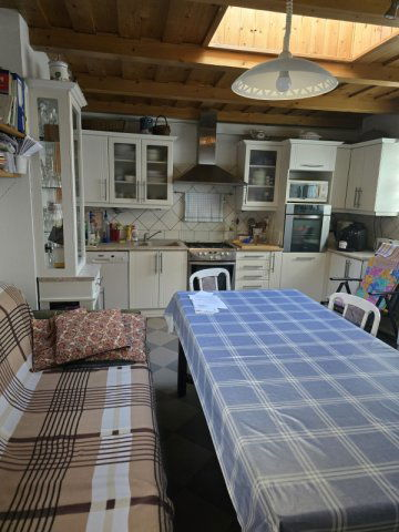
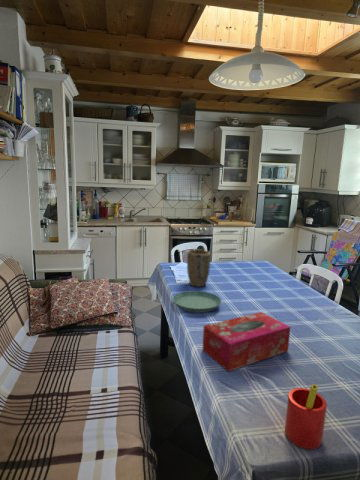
+ saucer (196, 301)
+ plant pot (198, 268)
+ tissue box (246, 338)
+ straw (307, 406)
